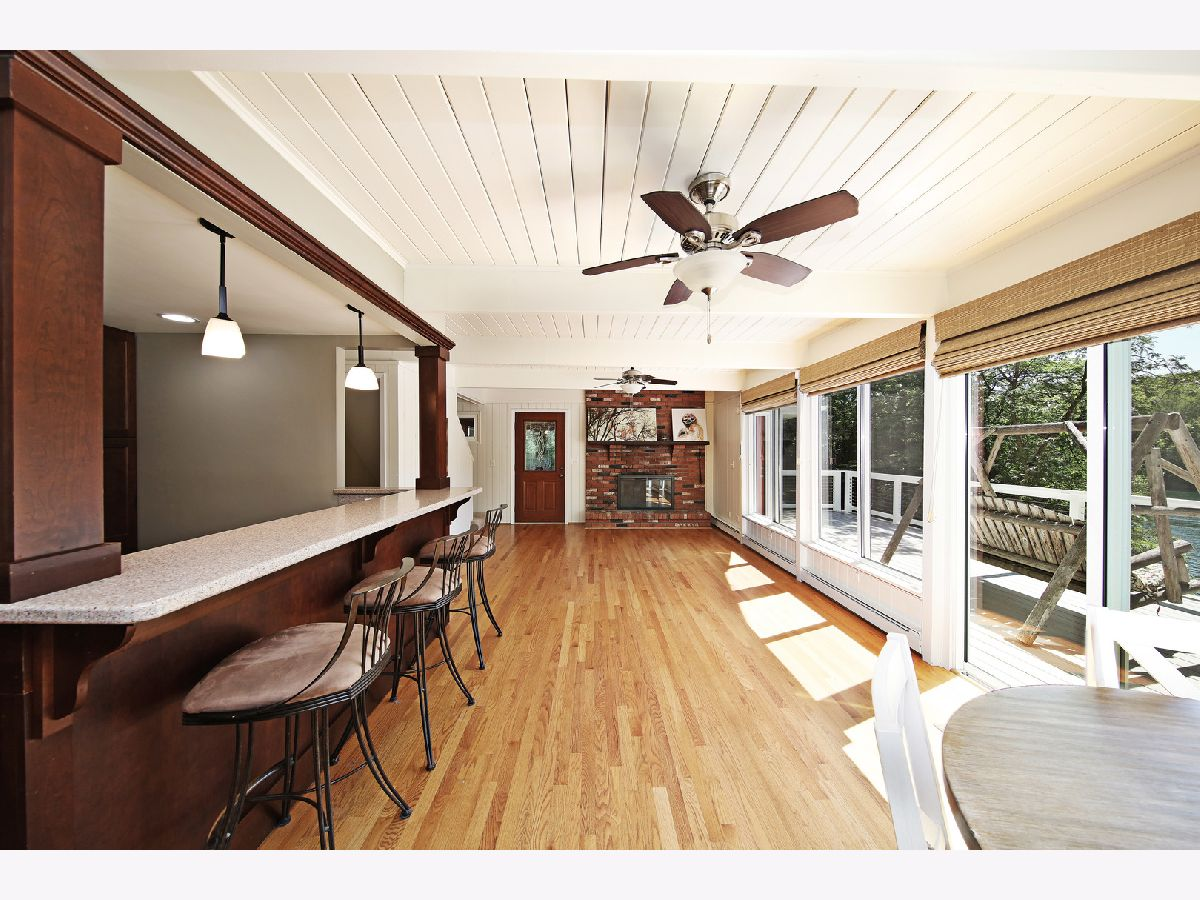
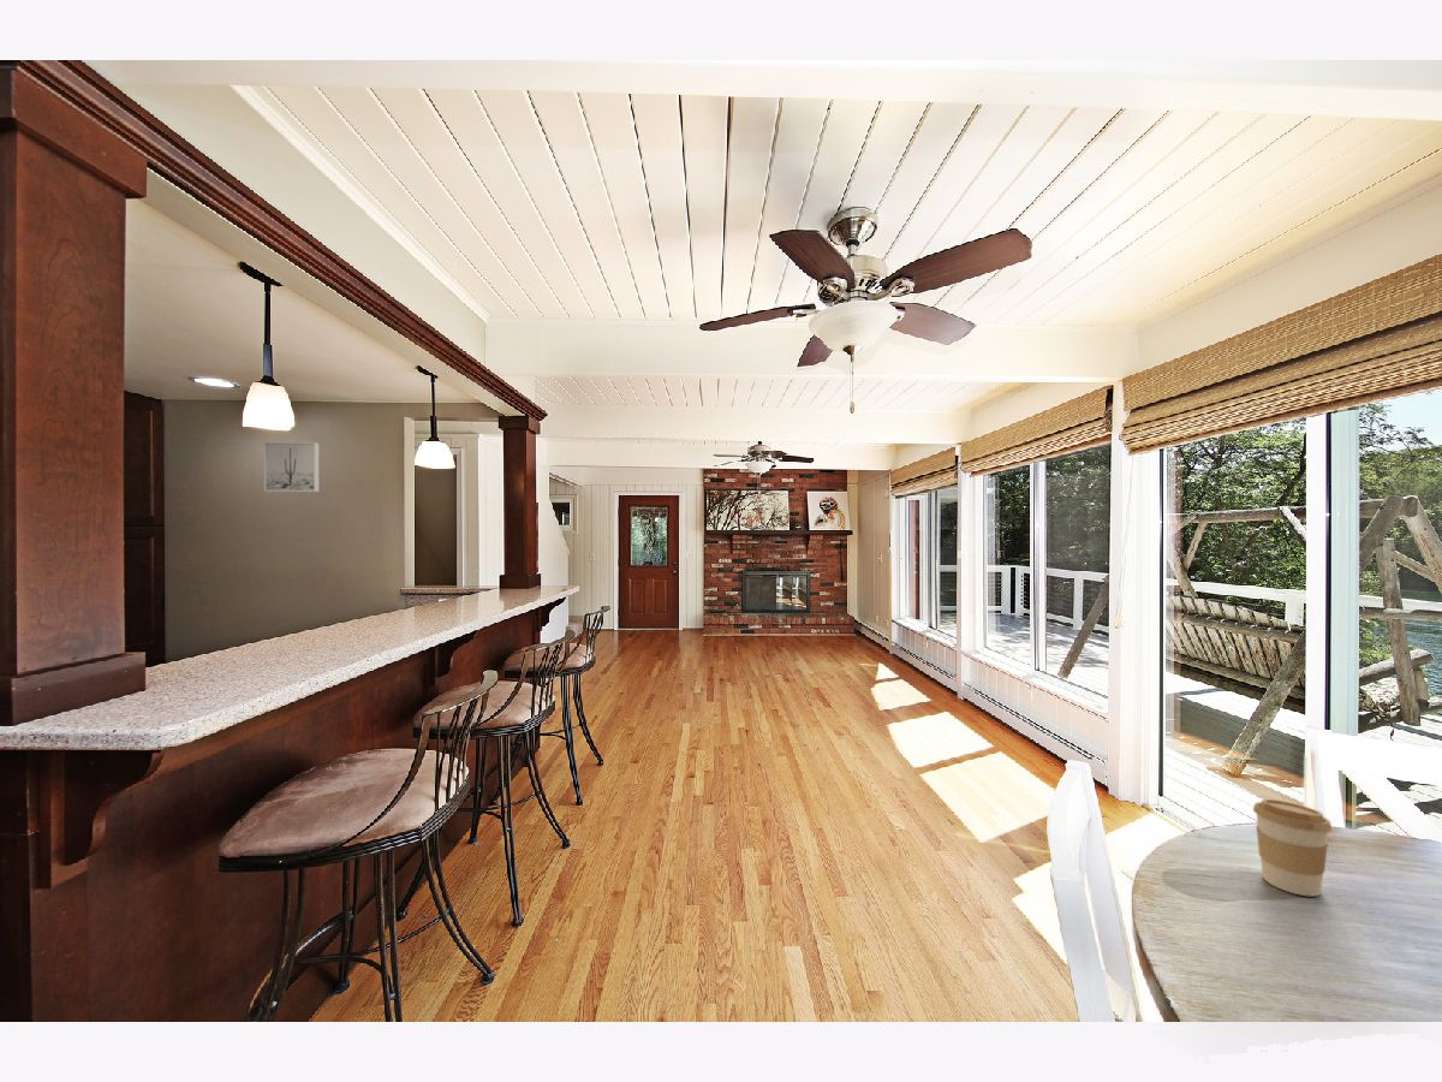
+ wall art (291, 466)
+ coffee cup (1291, 844)
